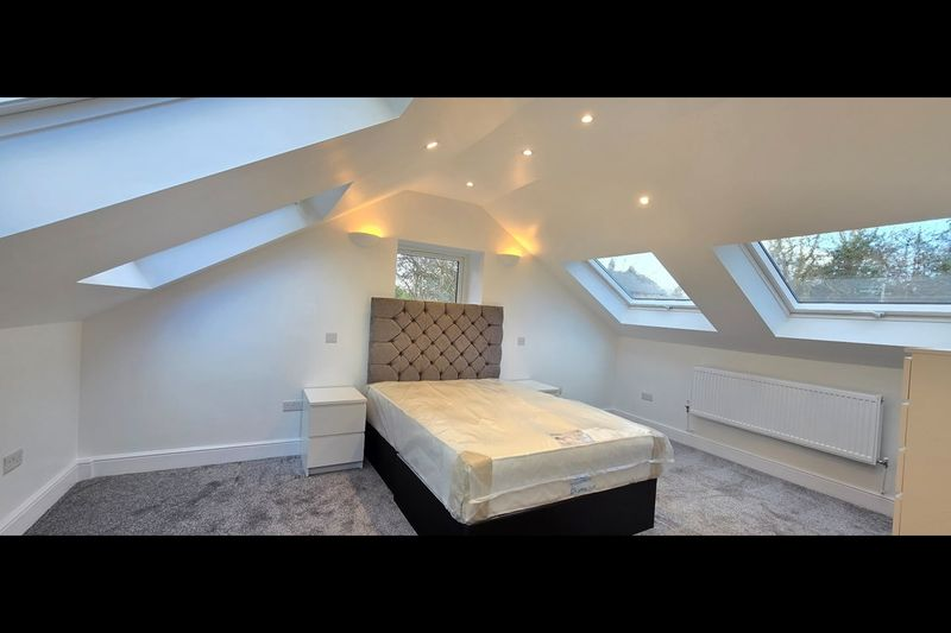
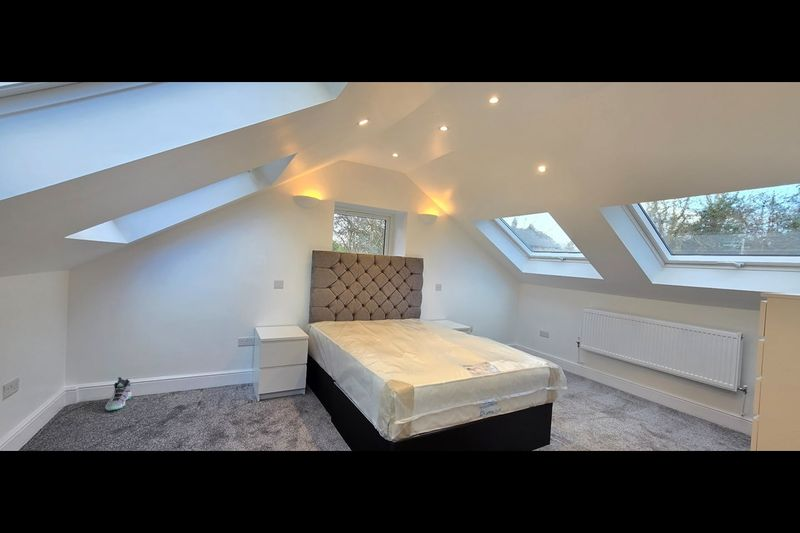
+ sneaker (118, 391)
